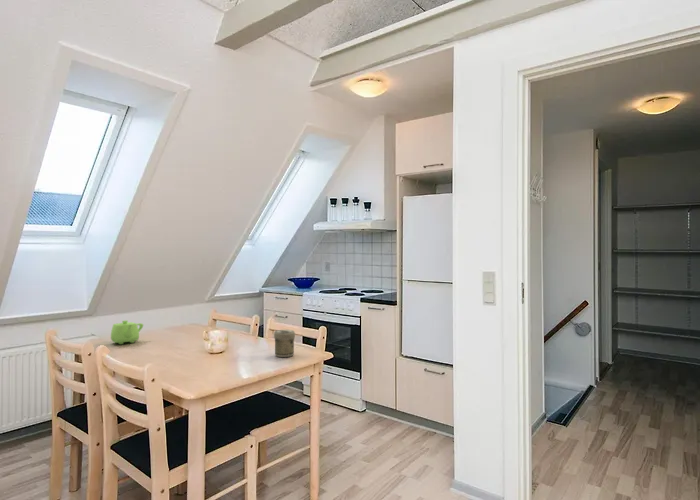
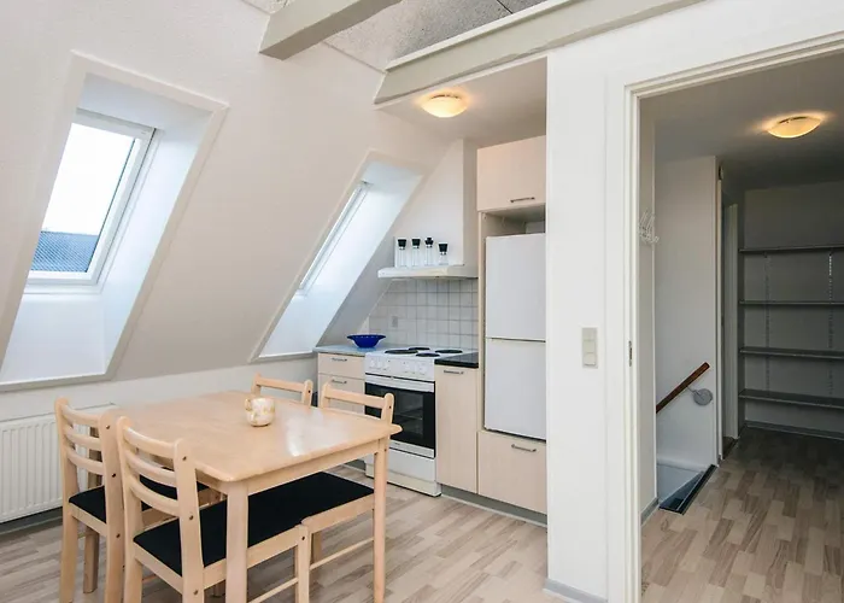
- jar (284, 343)
- teapot (128, 331)
